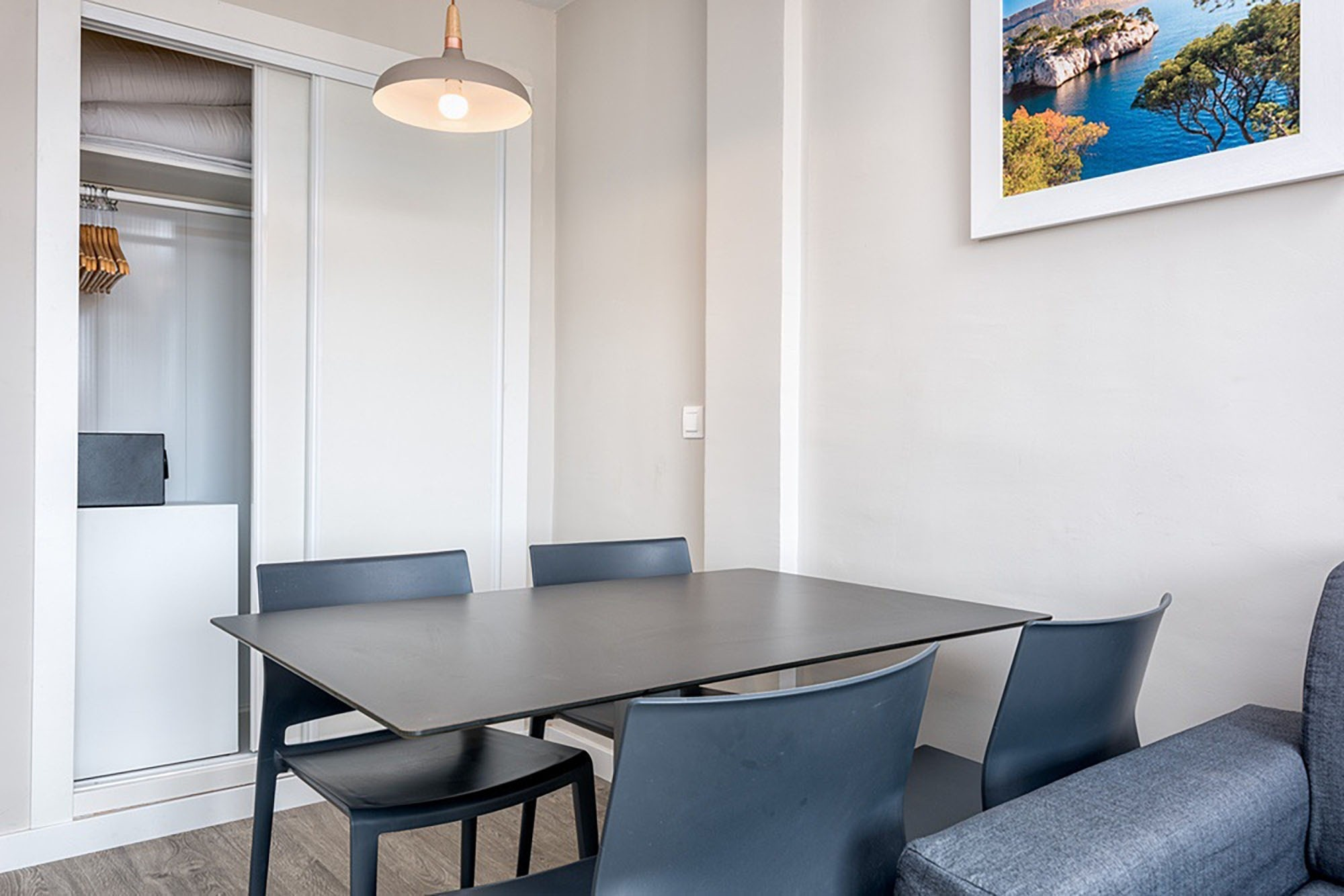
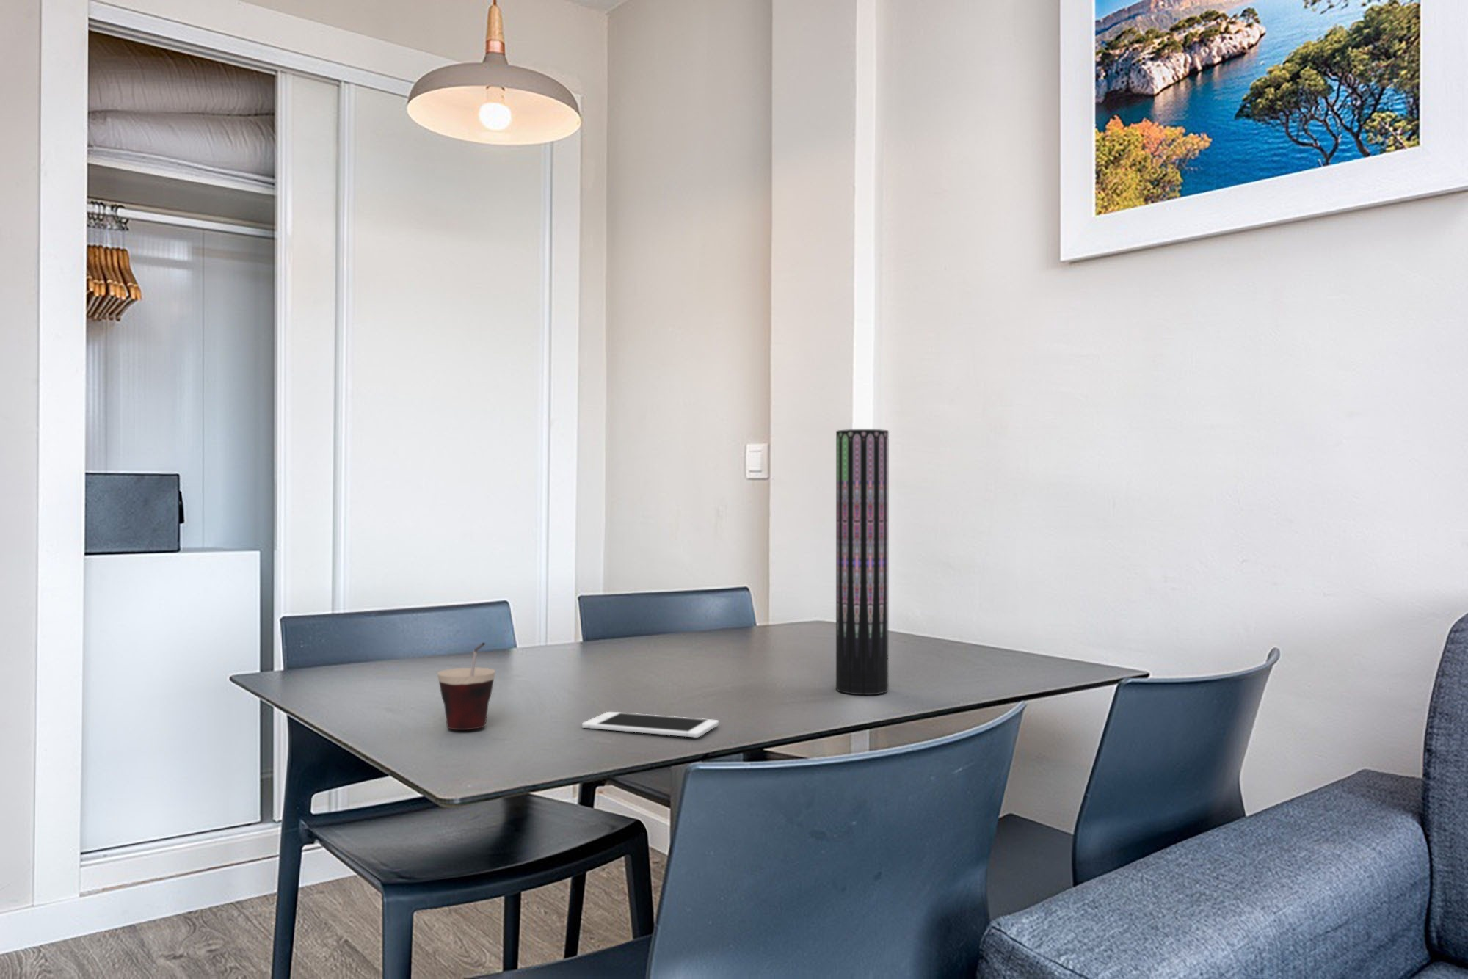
+ cylinder (862, 559)
+ cup (471, 684)
+ cell phone (650, 723)
